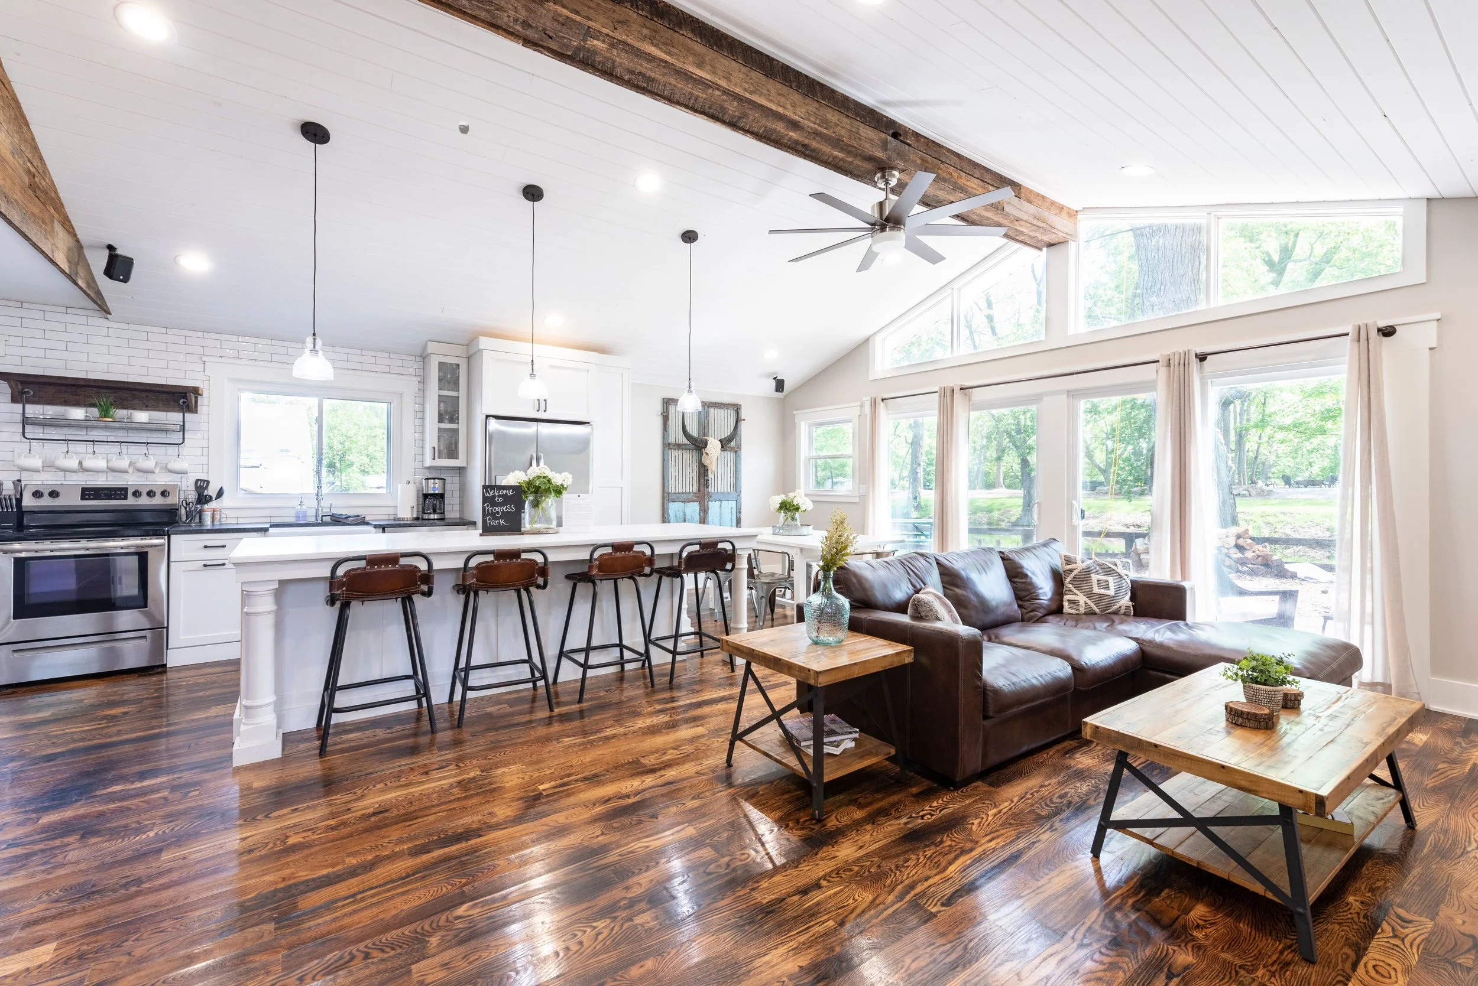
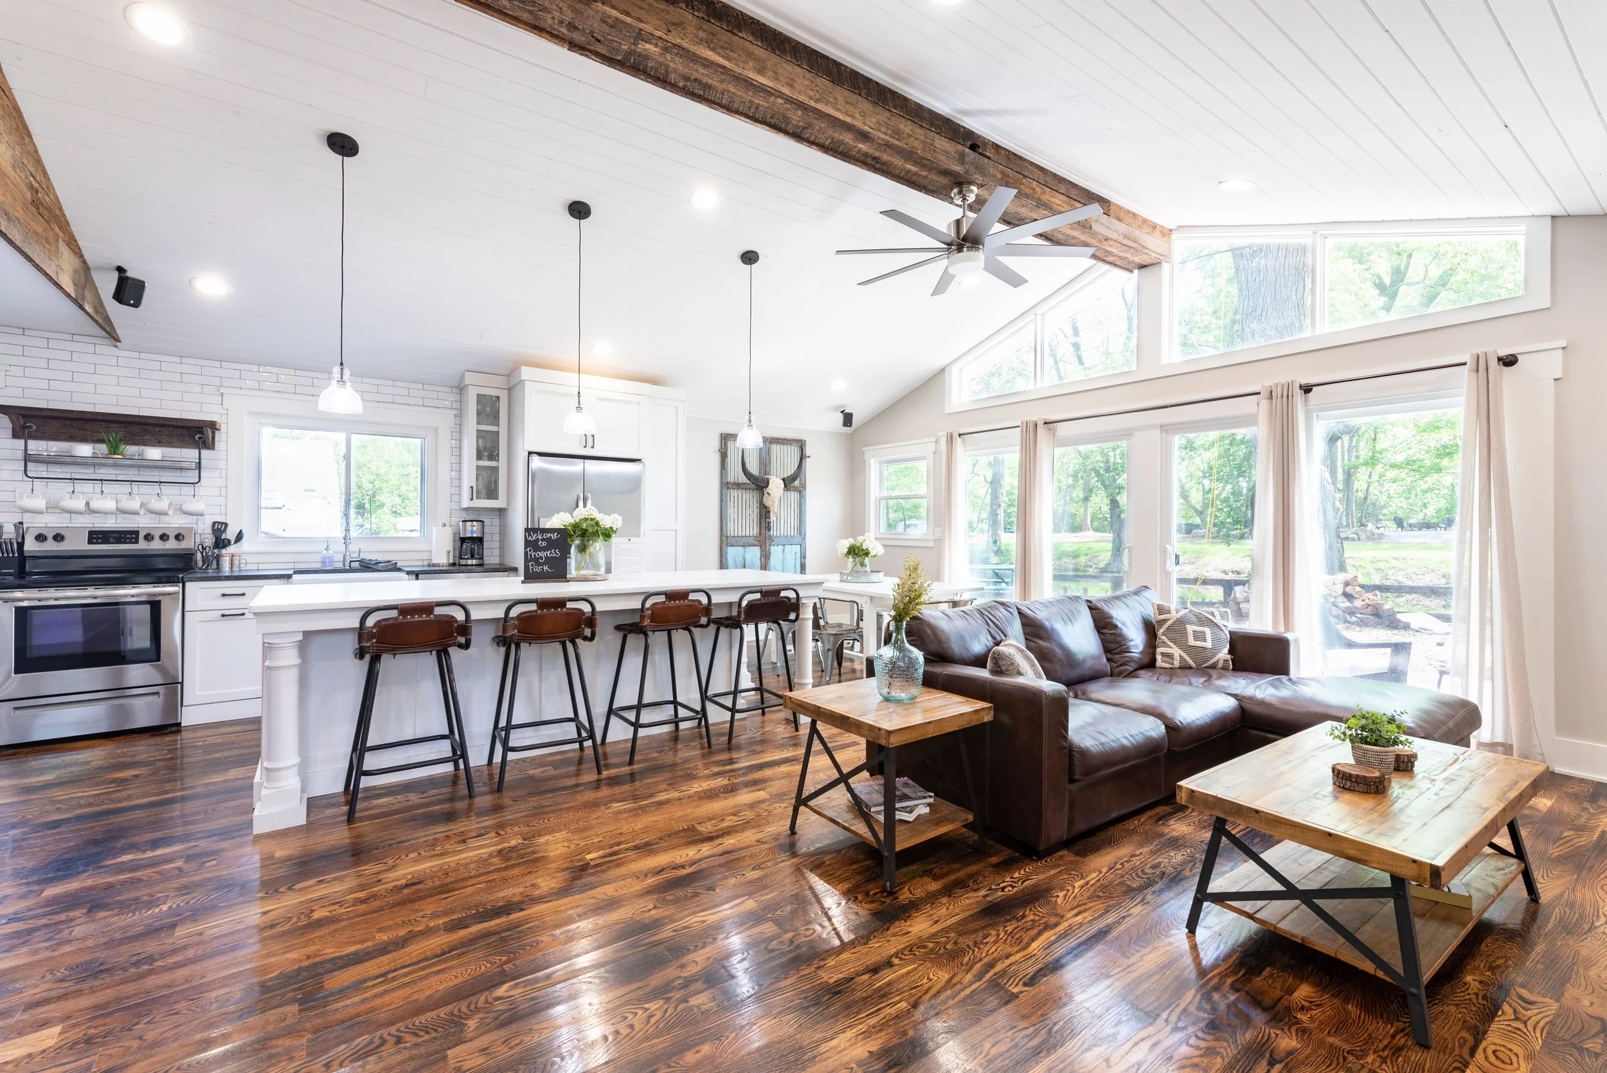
- smoke detector (464, 129)
